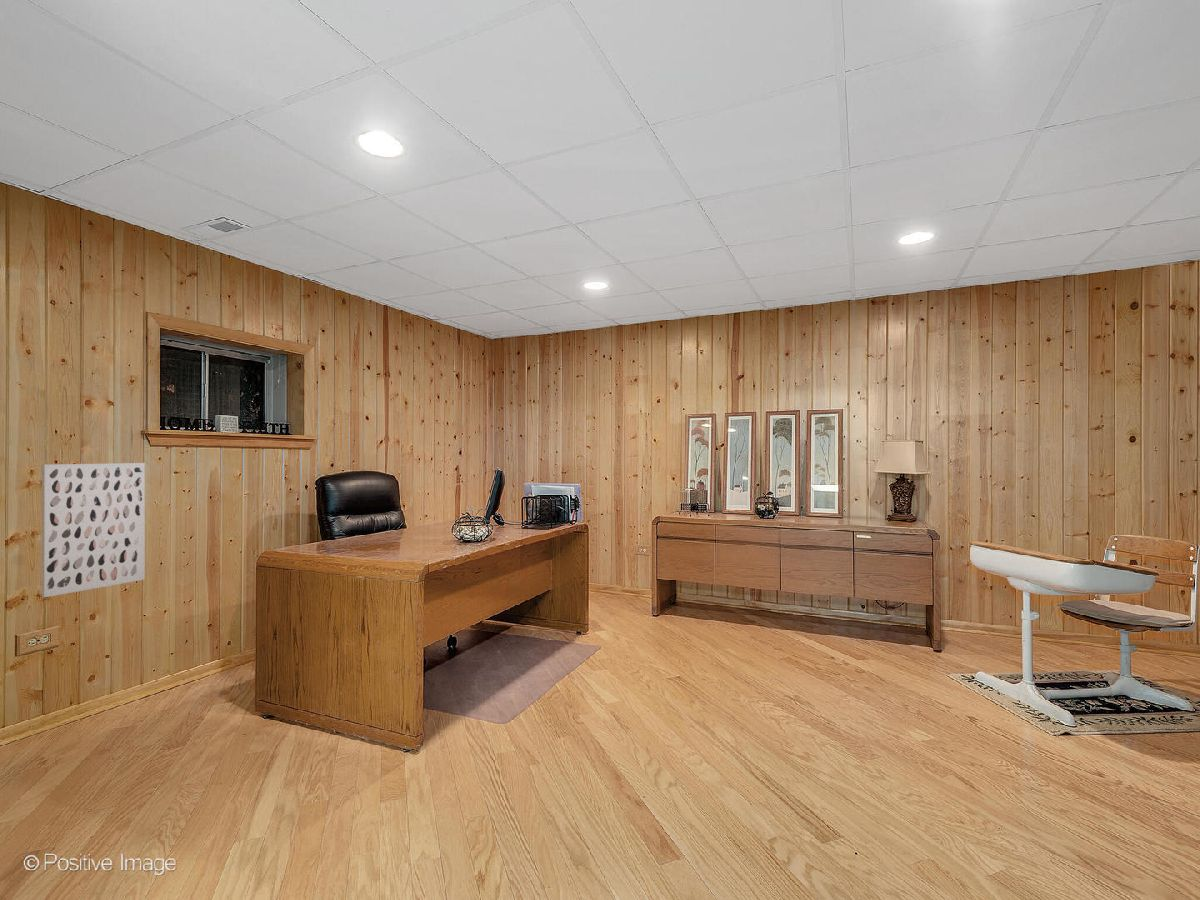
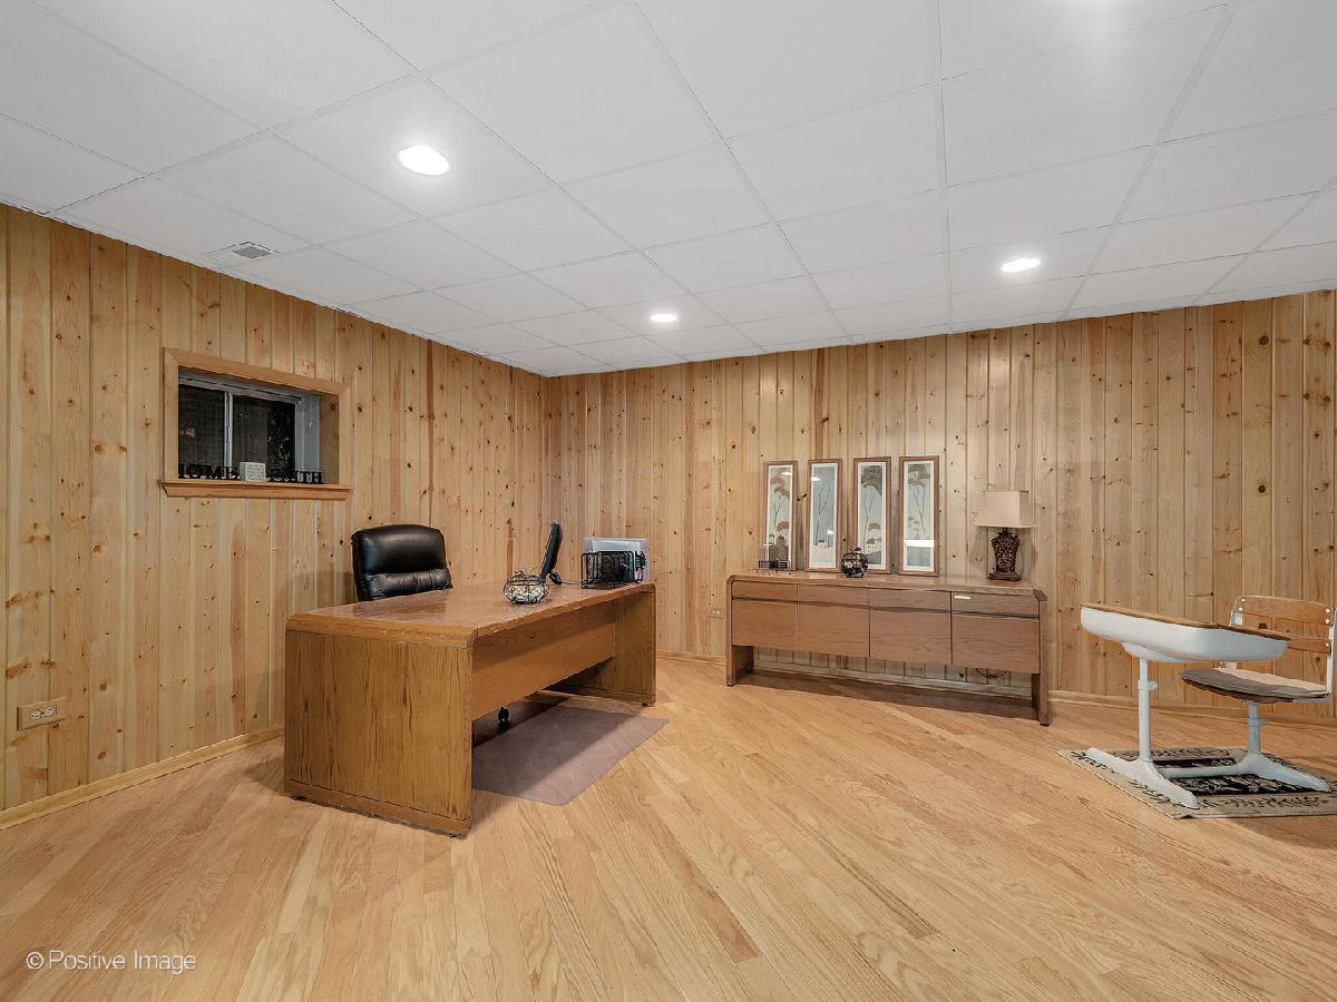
- wall art (96, 525)
